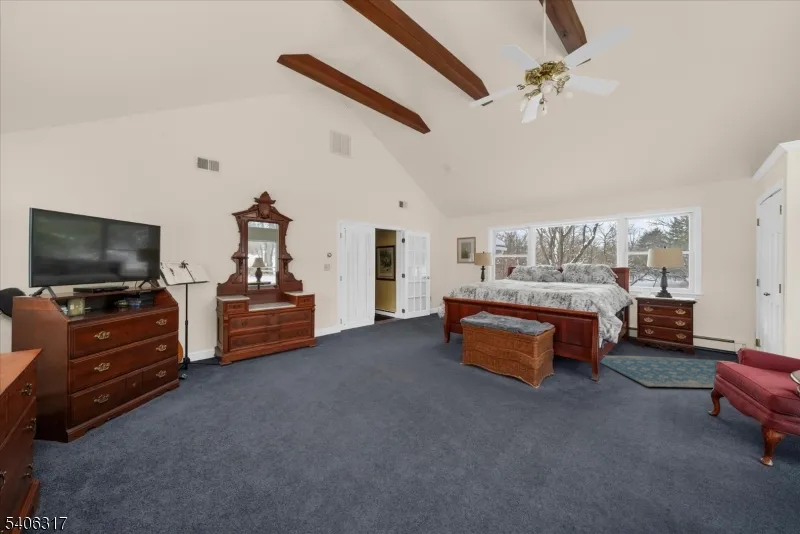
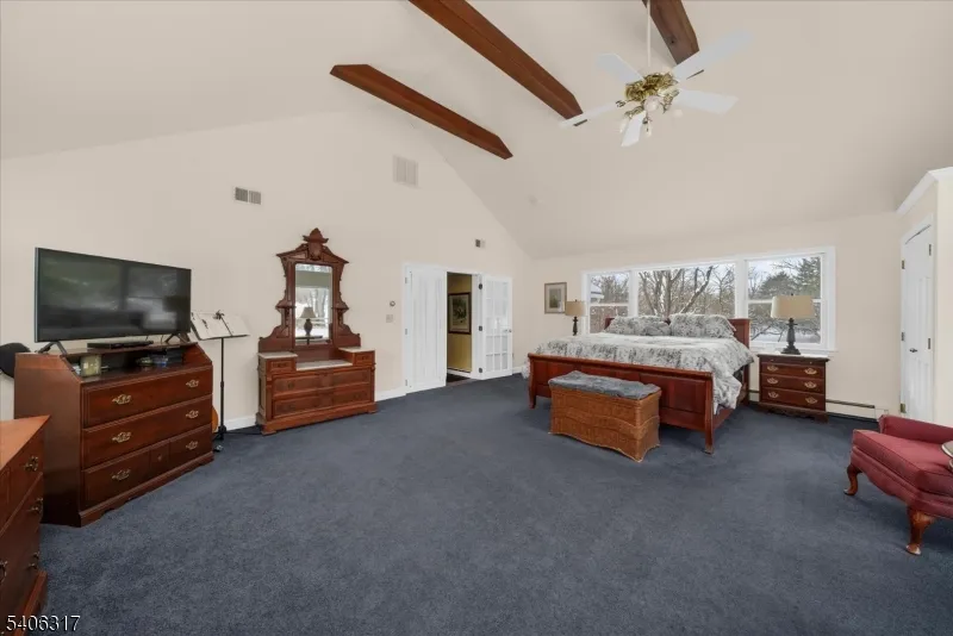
- rug (688, 369)
